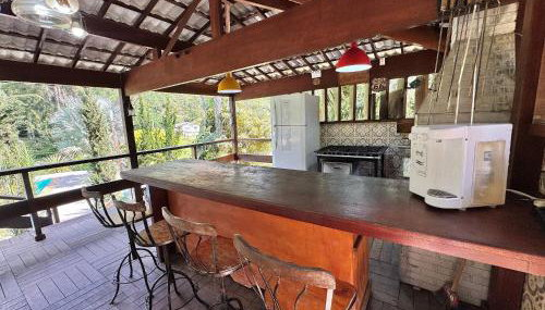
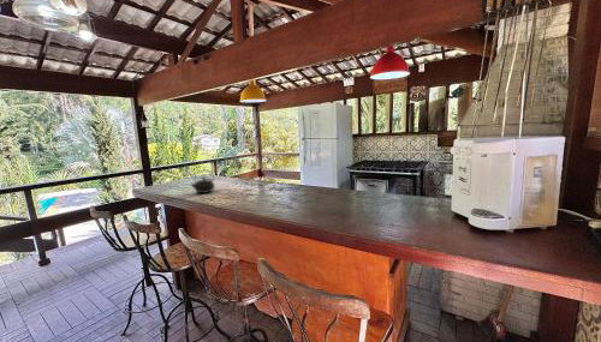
+ kettle (202, 181)
